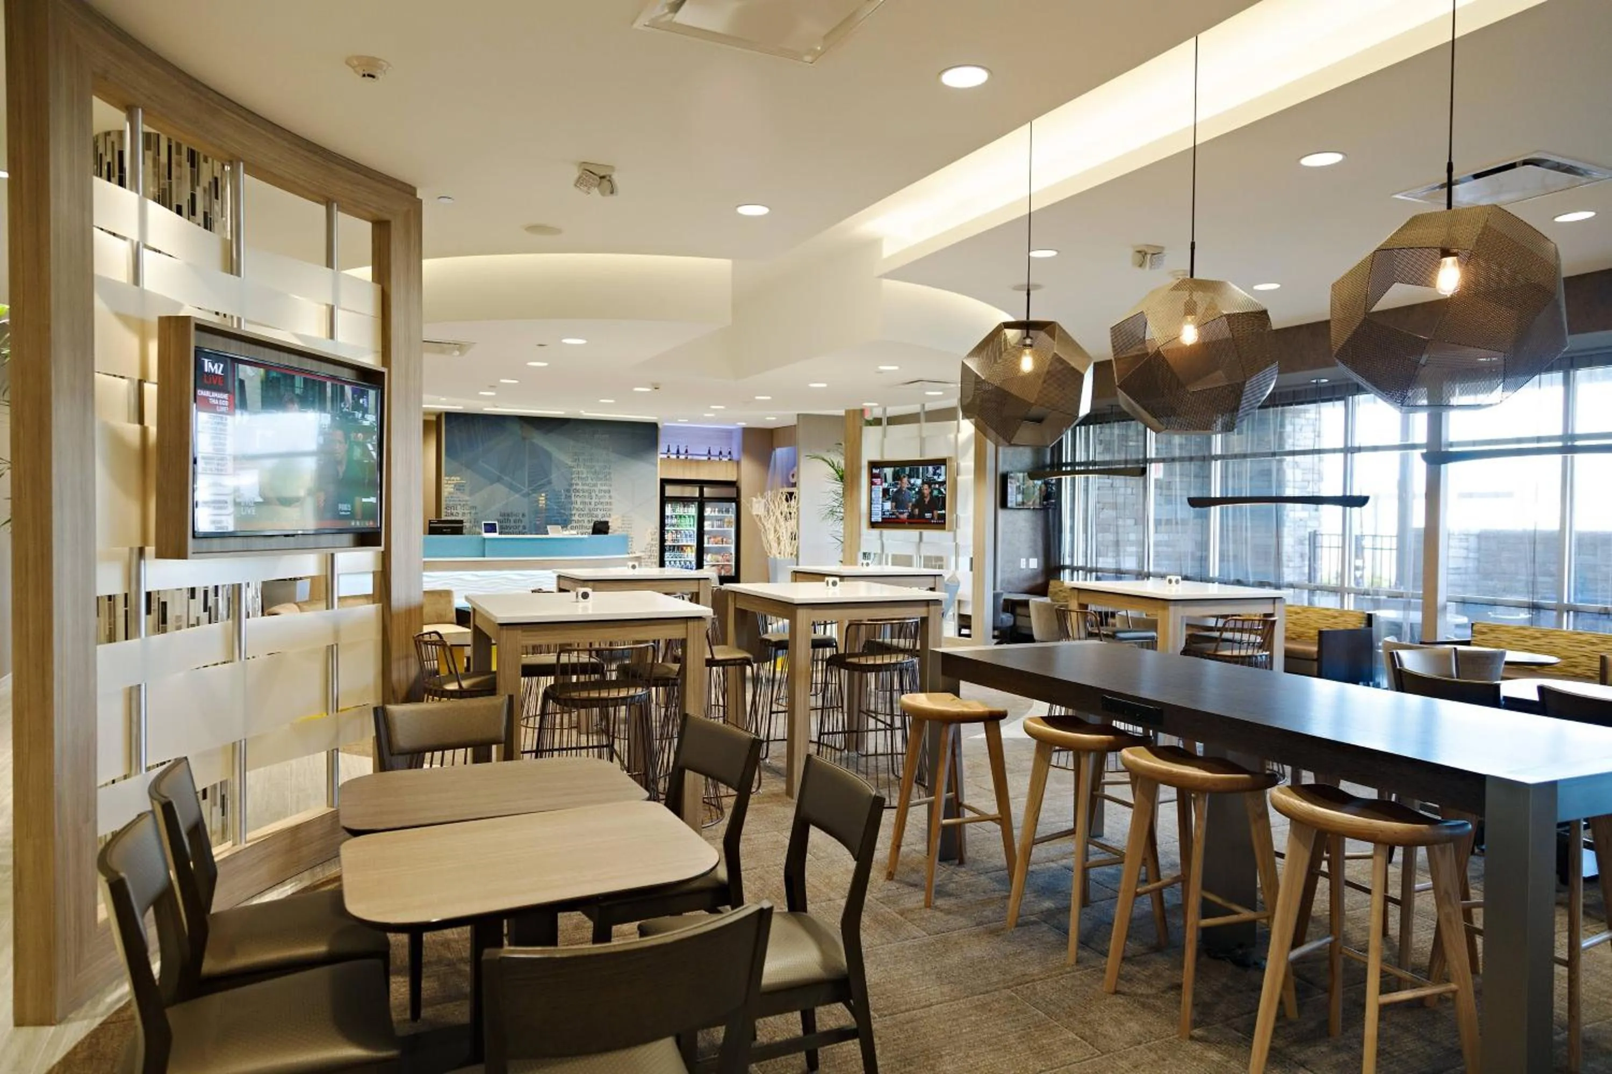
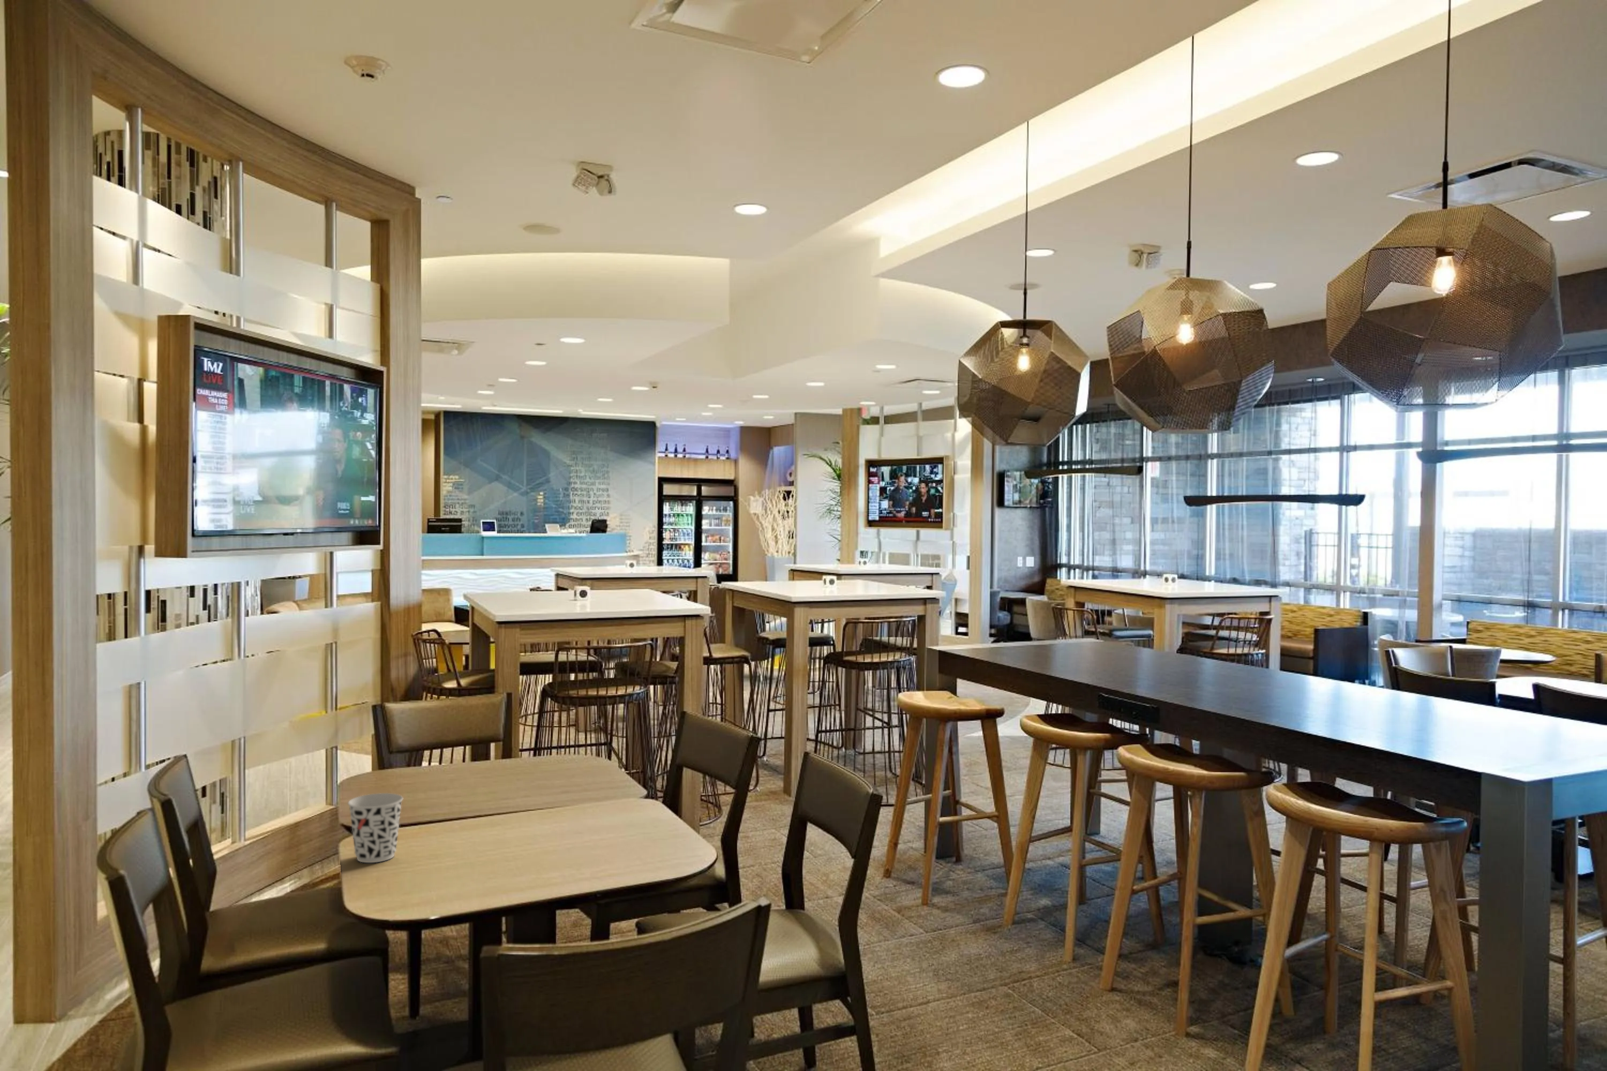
+ cup (375, 828)
